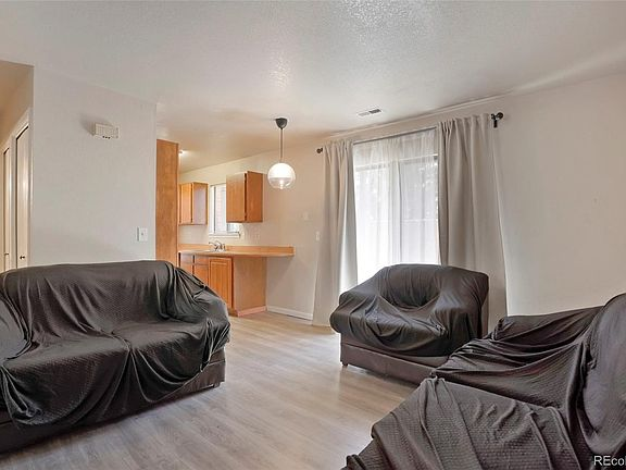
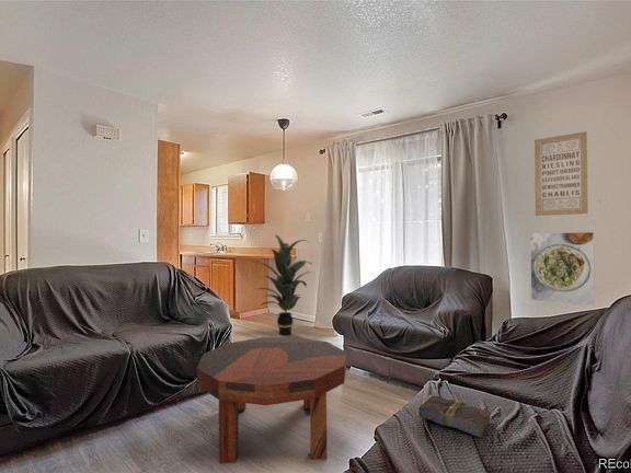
+ book (452, 413)
+ indoor plant (284, 284)
+ wall art (560, 175)
+ coffee table (274, 393)
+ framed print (561, 267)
